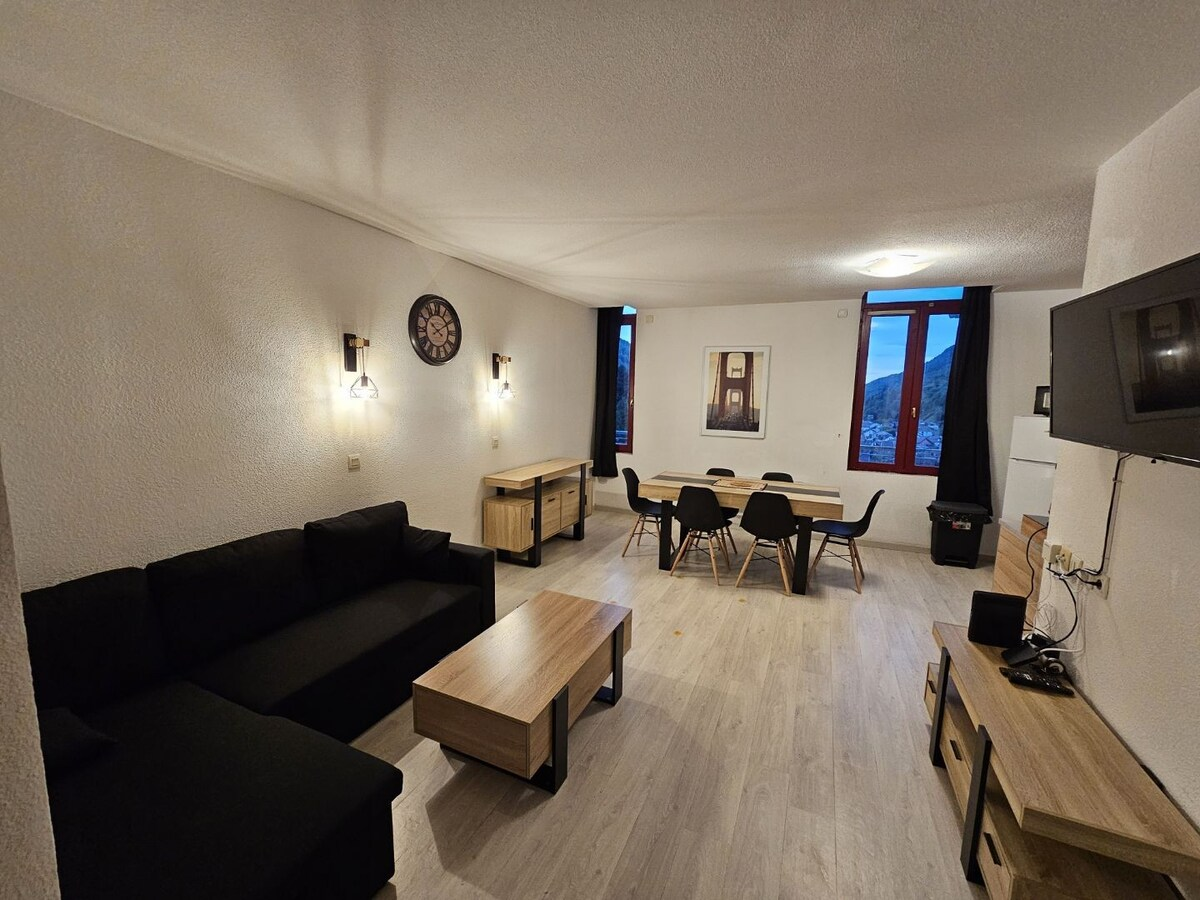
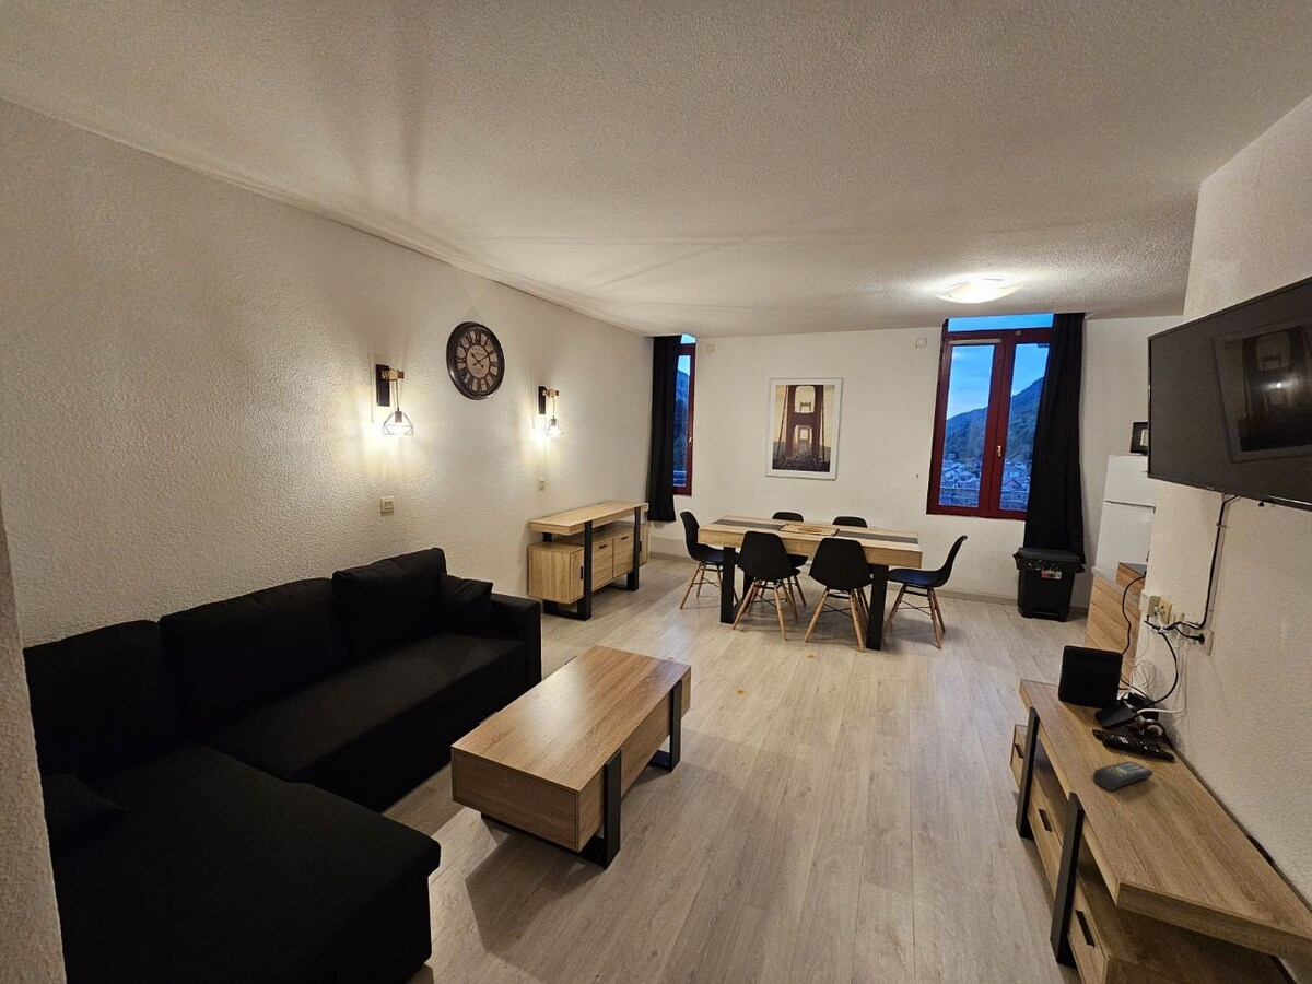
+ remote control (1123, 774)
